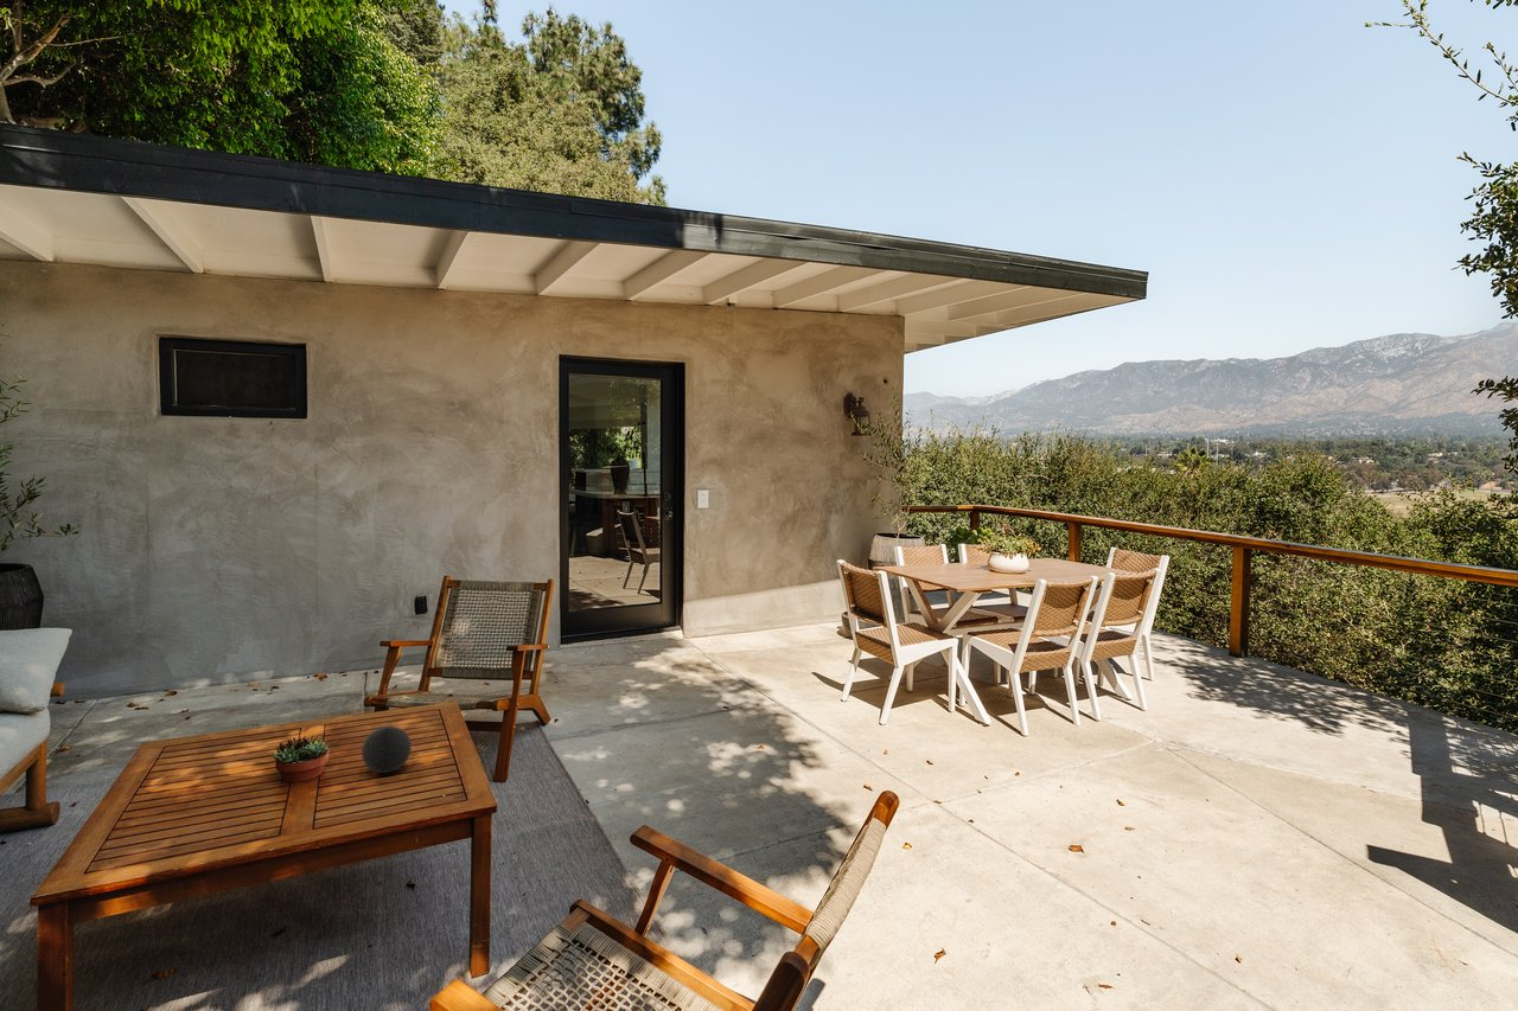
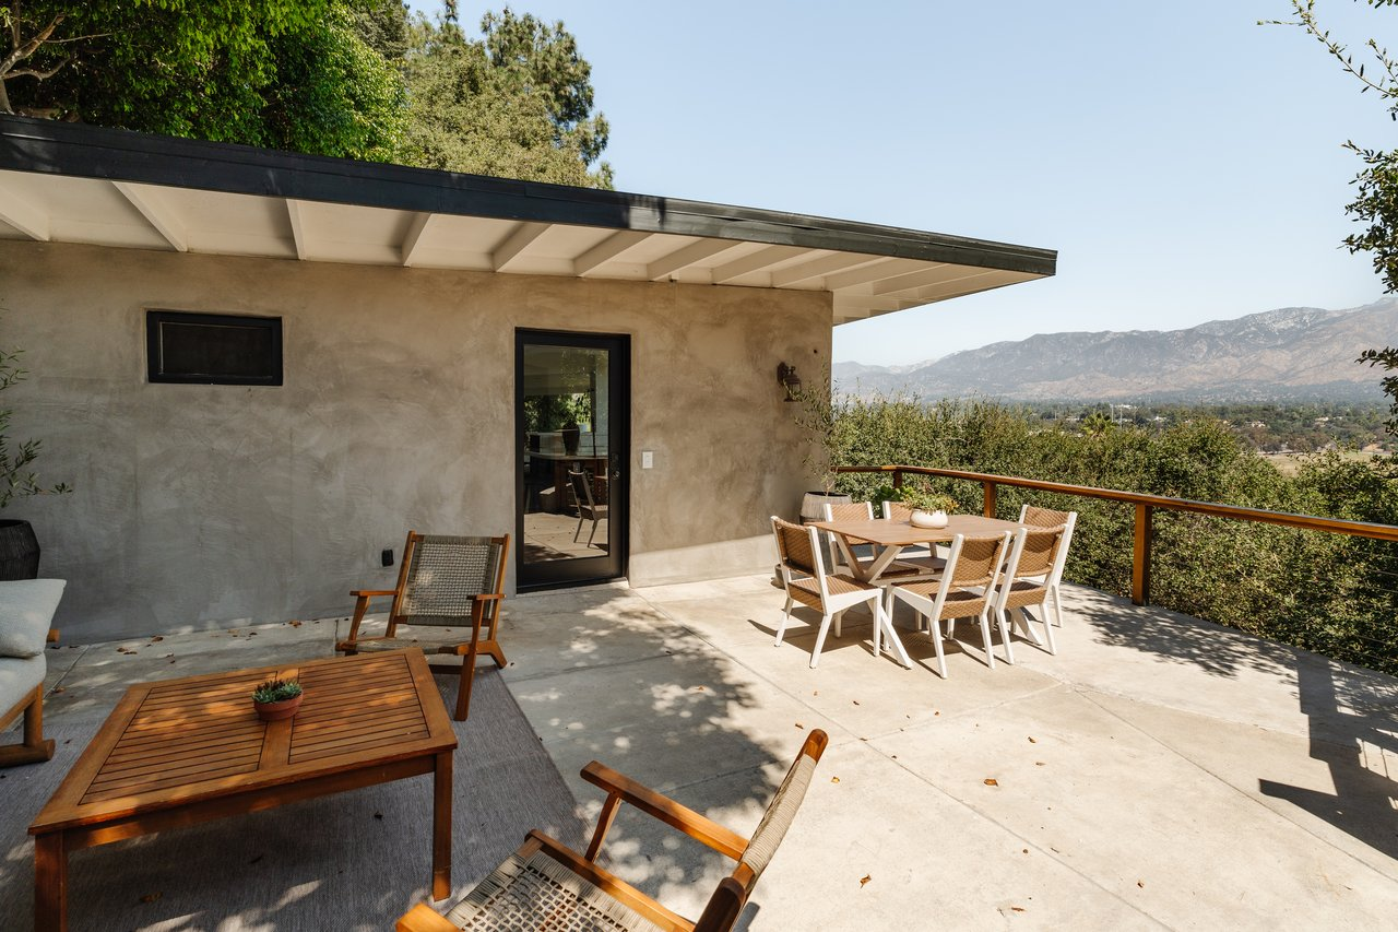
- decorative ball (387, 749)
